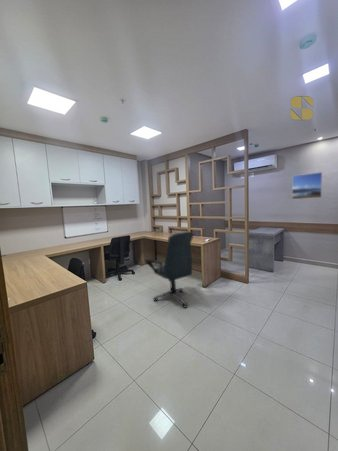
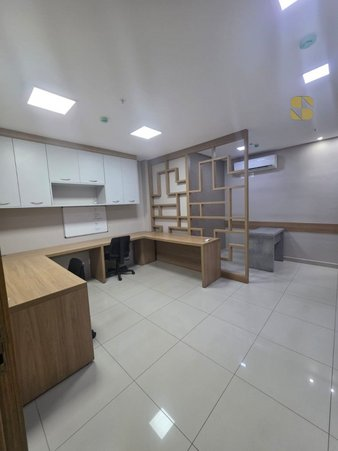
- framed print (306, 186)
- office chair (173, 266)
